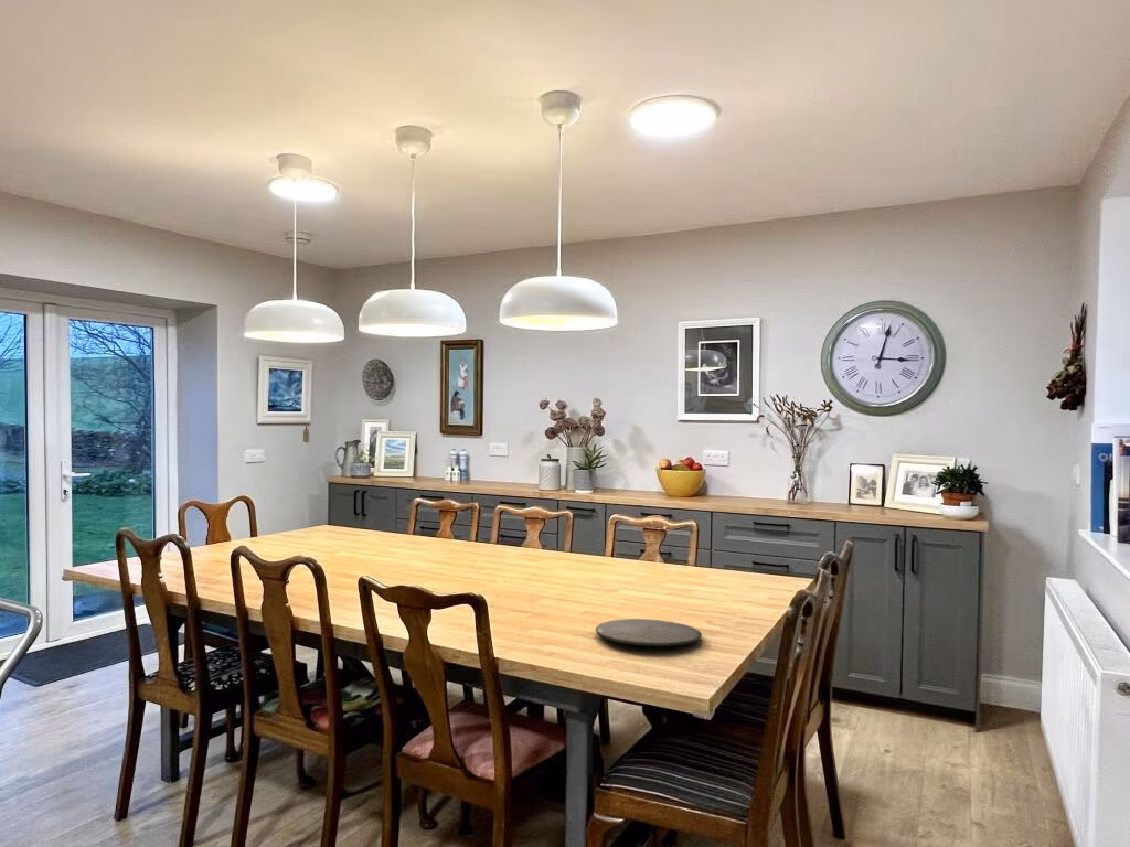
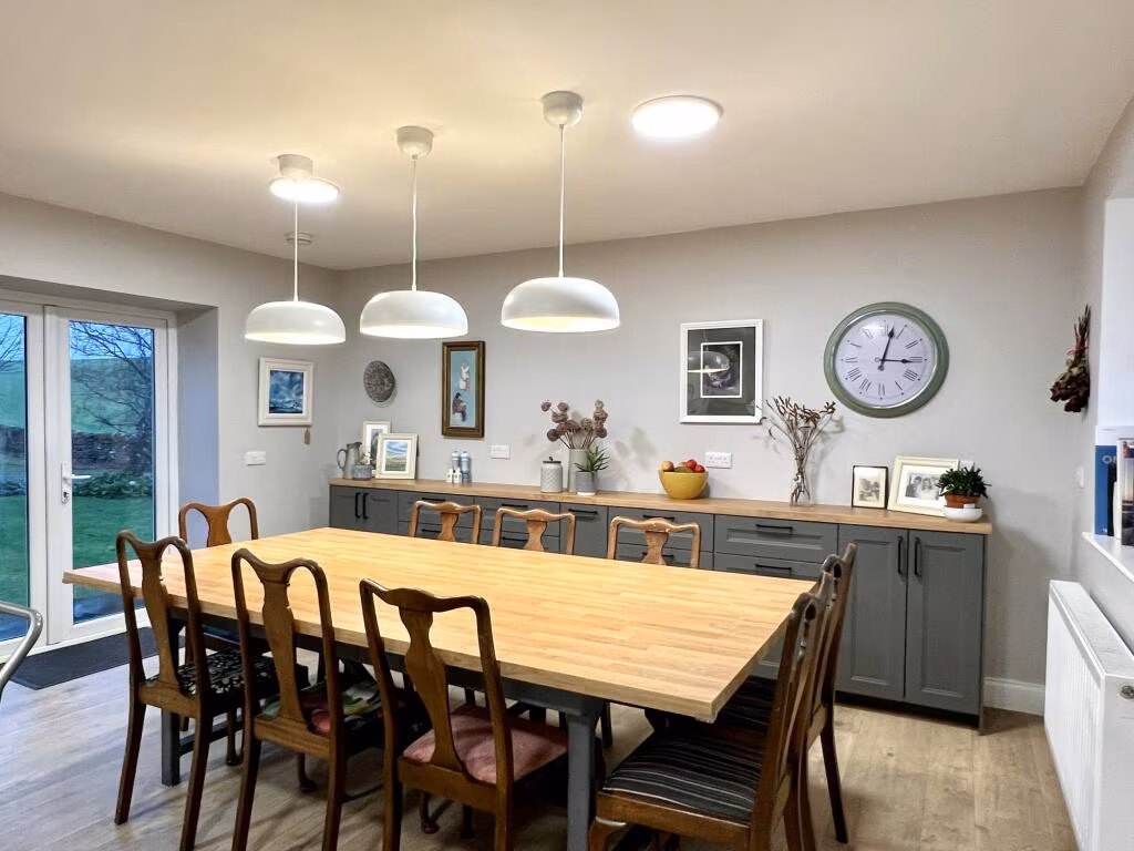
- plate (648, 631)
